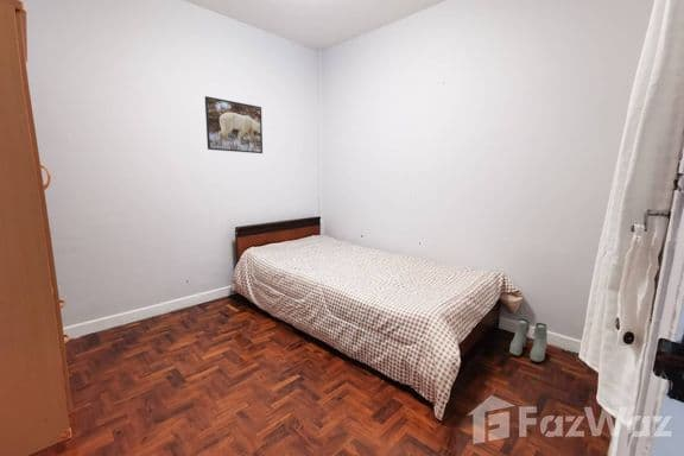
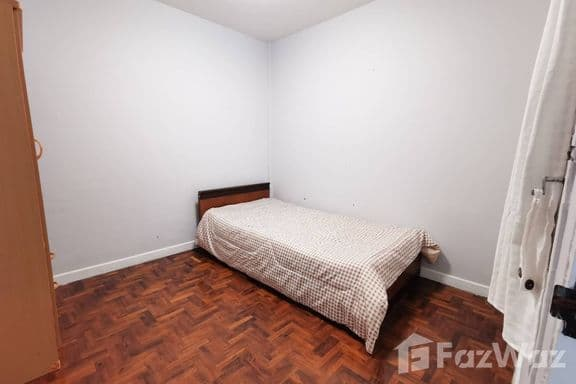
- boots (526, 336)
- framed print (235, 127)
